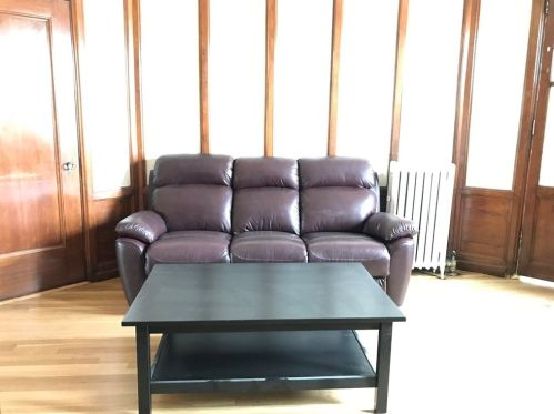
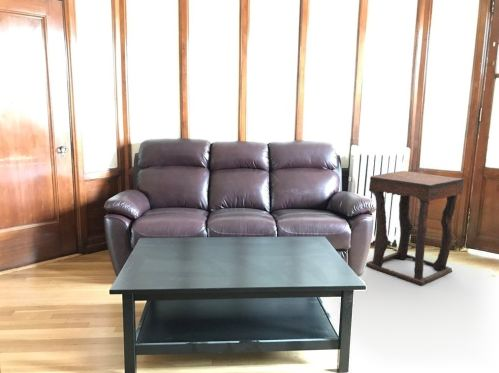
+ side table (411, 224)
